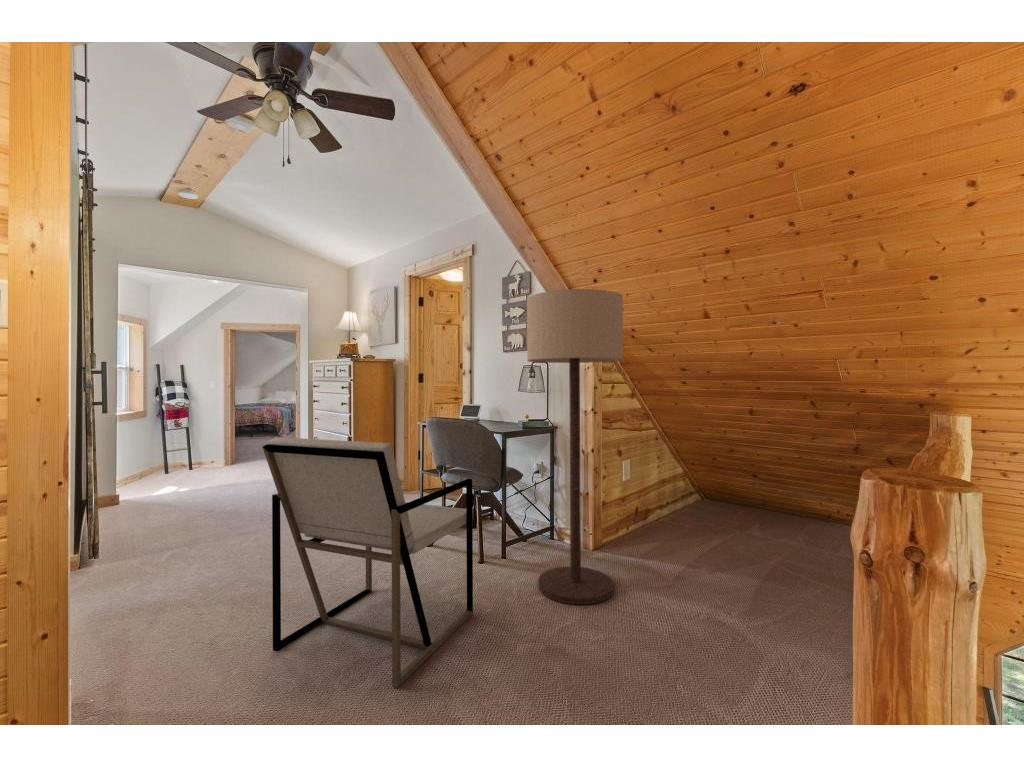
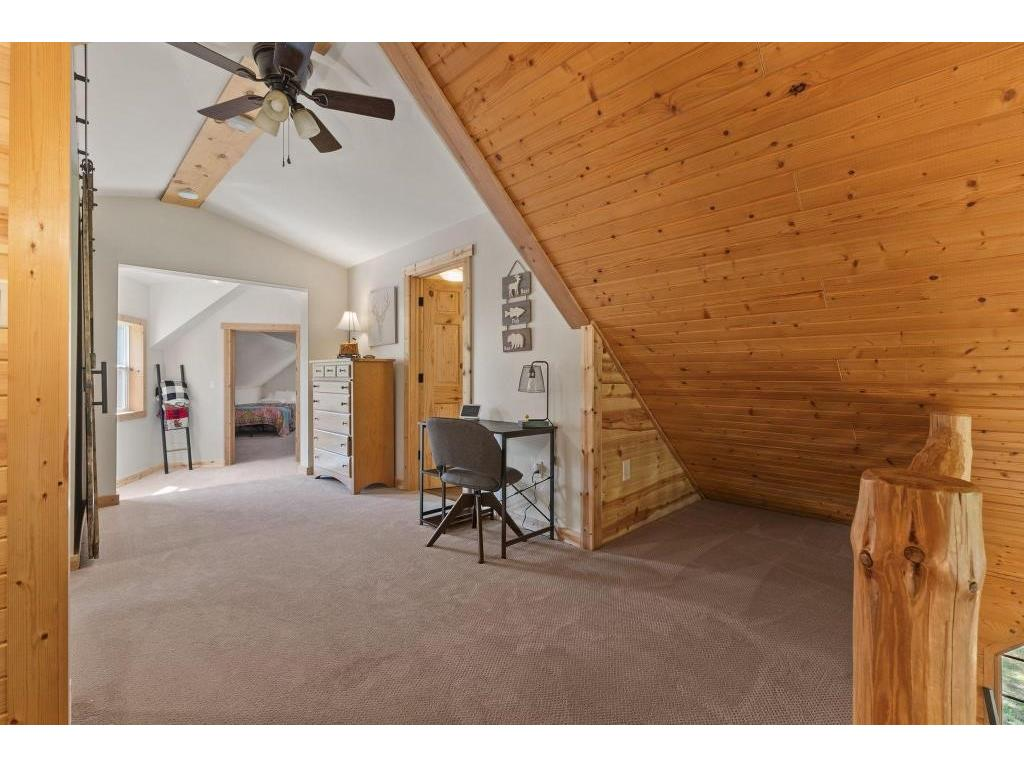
- floor lamp (575, 442)
- armchair (379, 531)
